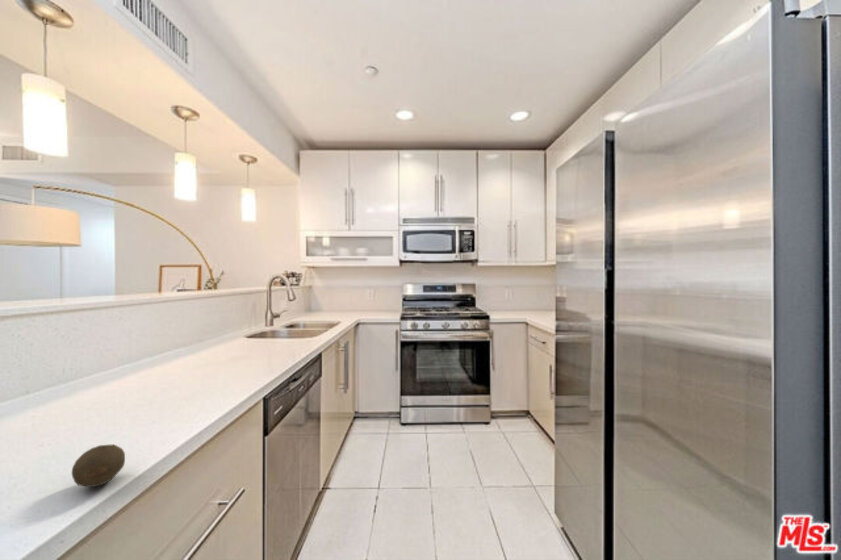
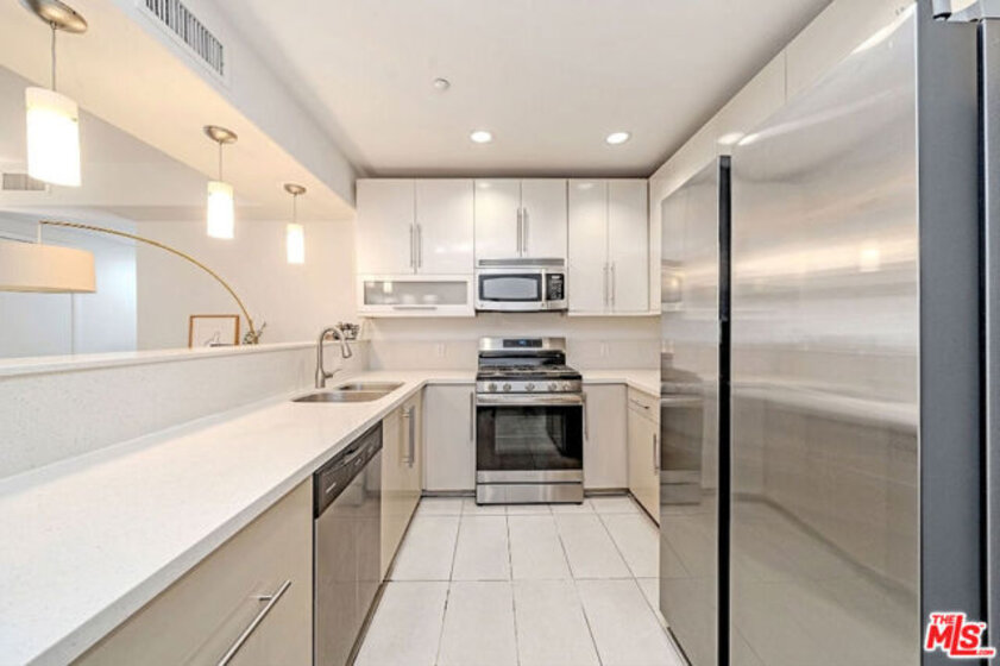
- fruit (99, 465)
